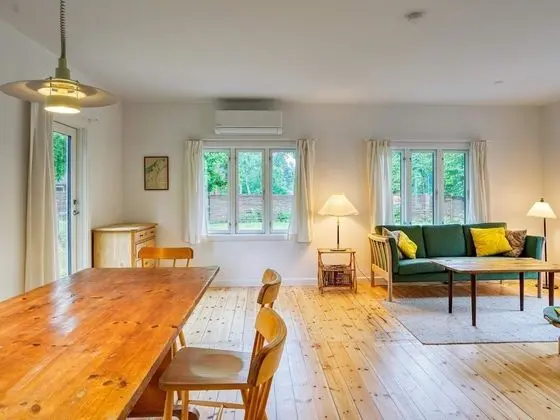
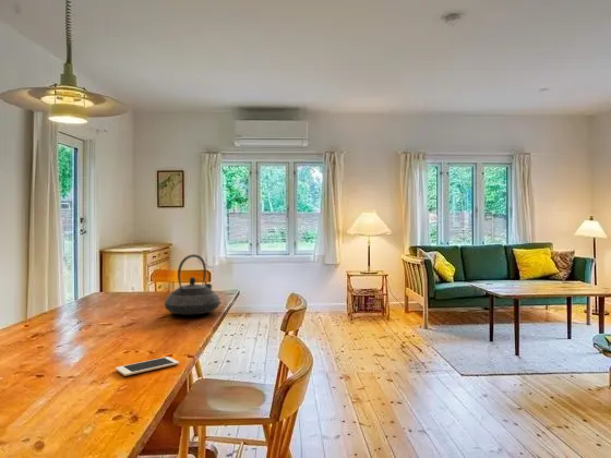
+ teapot (194, 282)
+ cell phone (147, 365)
